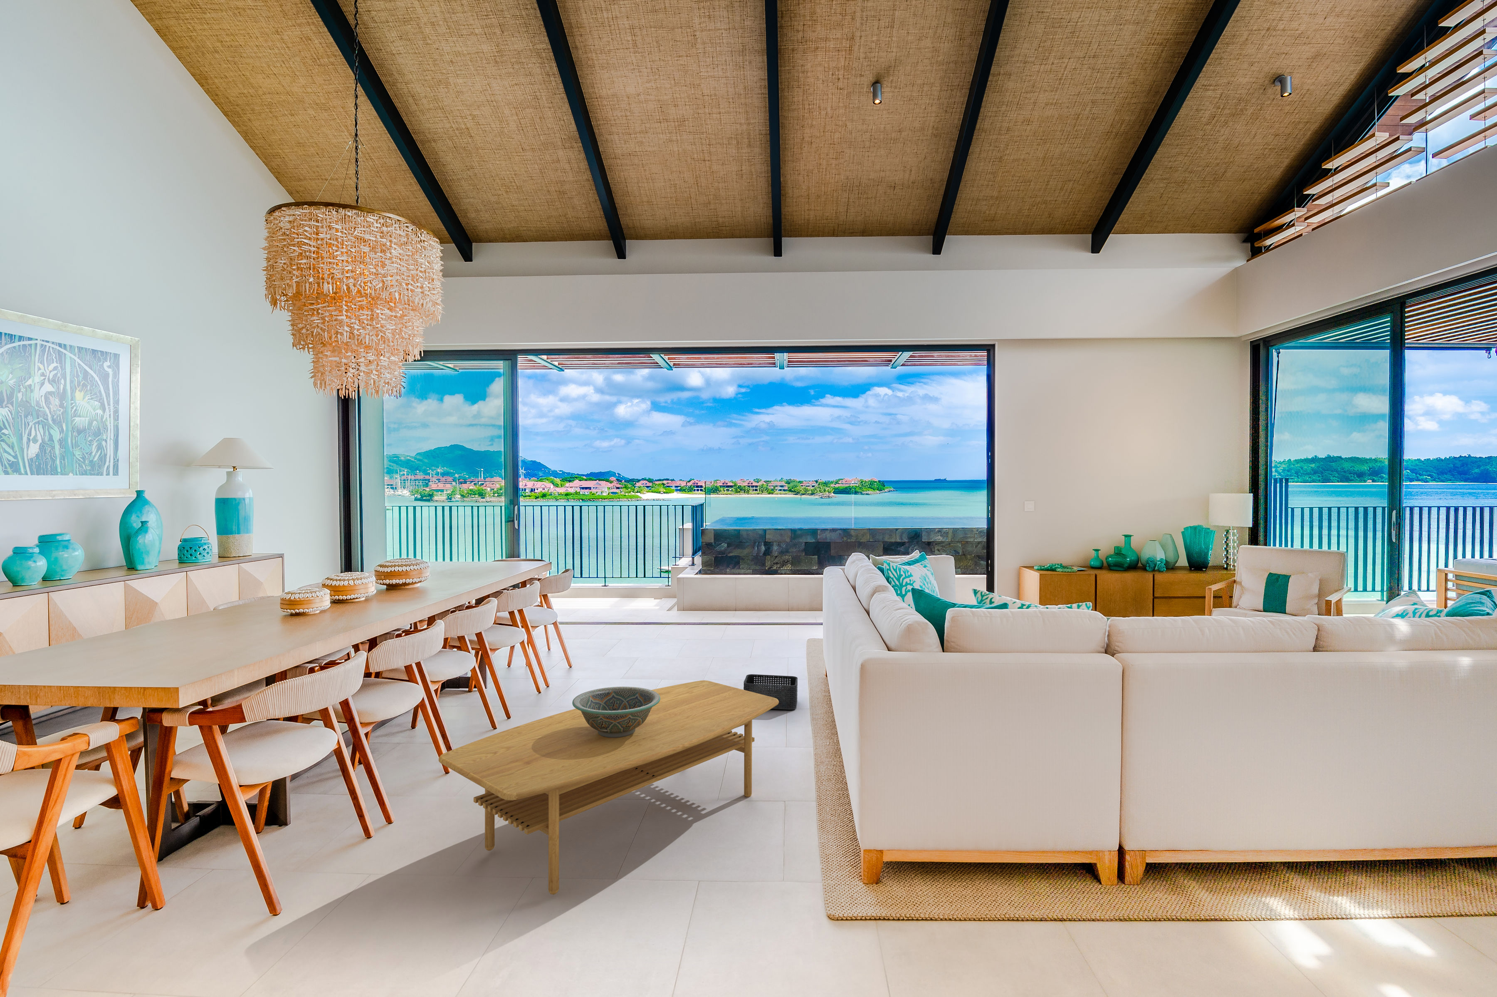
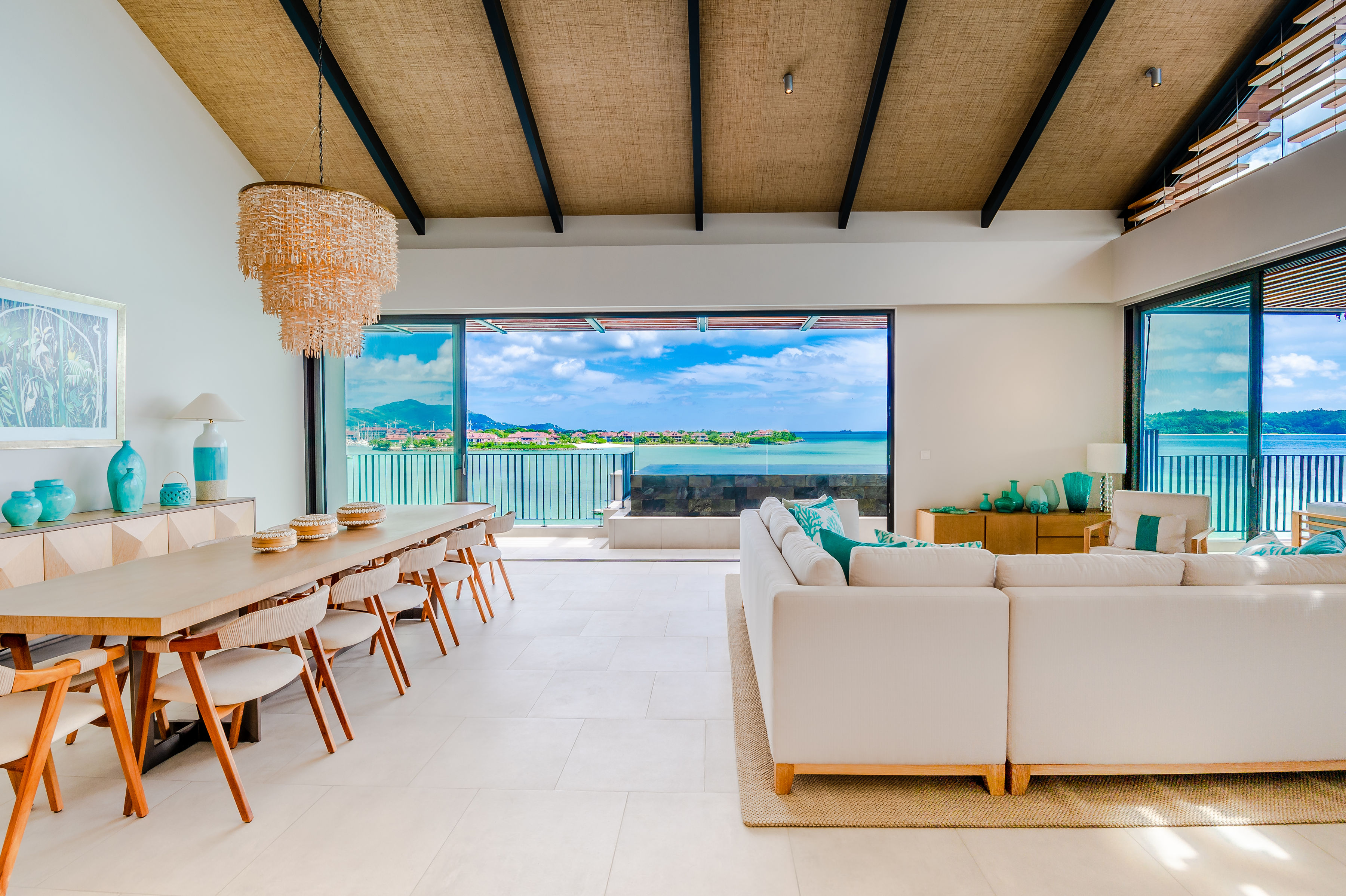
- storage bin (771, 692)
- coffee table (629, 772)
- decorative bowl (616, 714)
